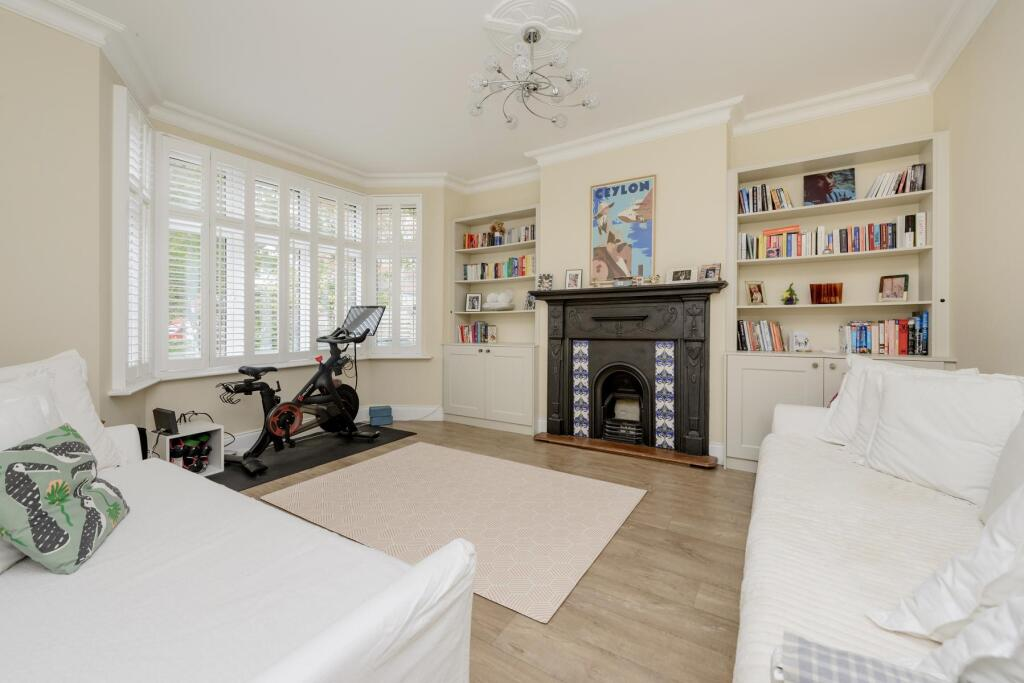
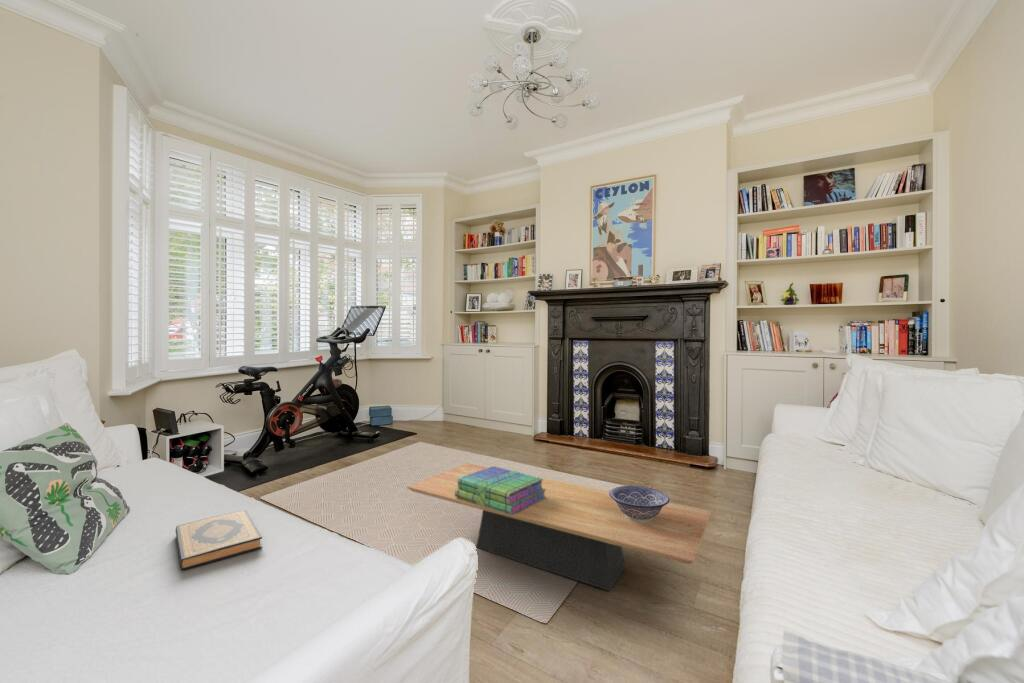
+ stack of books (500, 487)
+ decorative bowl (638, 505)
+ hardback book (217, 536)
+ coffee table (547, 527)
